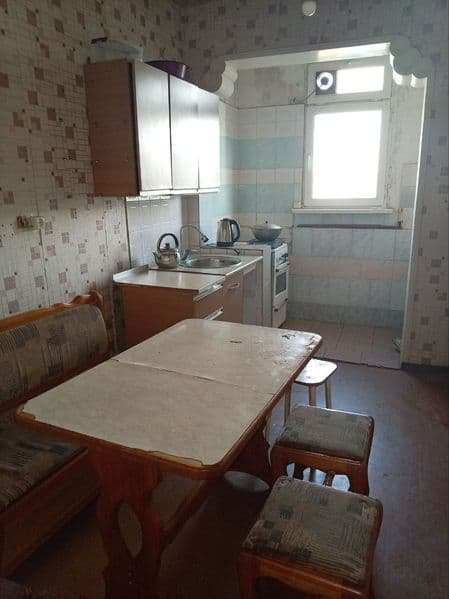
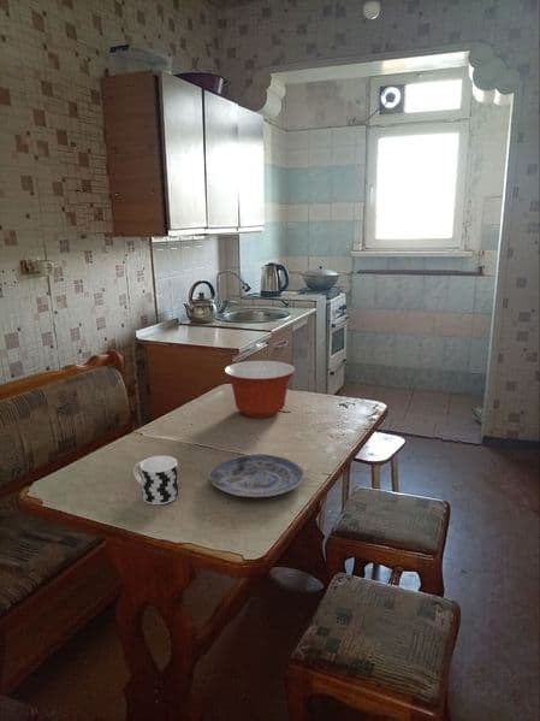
+ mixing bowl (260, 390)
+ cup (154, 478)
+ plate (256, 477)
